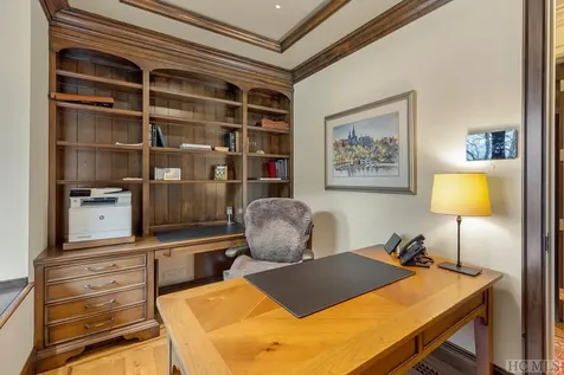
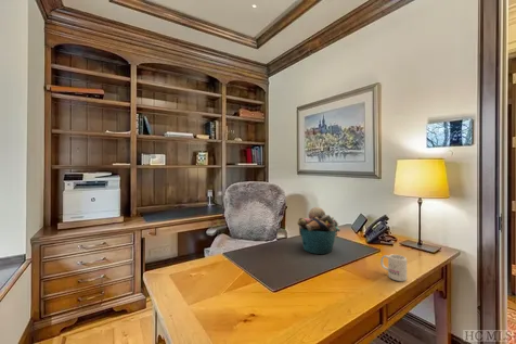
+ bucket (317, 228)
+ mug (392, 265)
